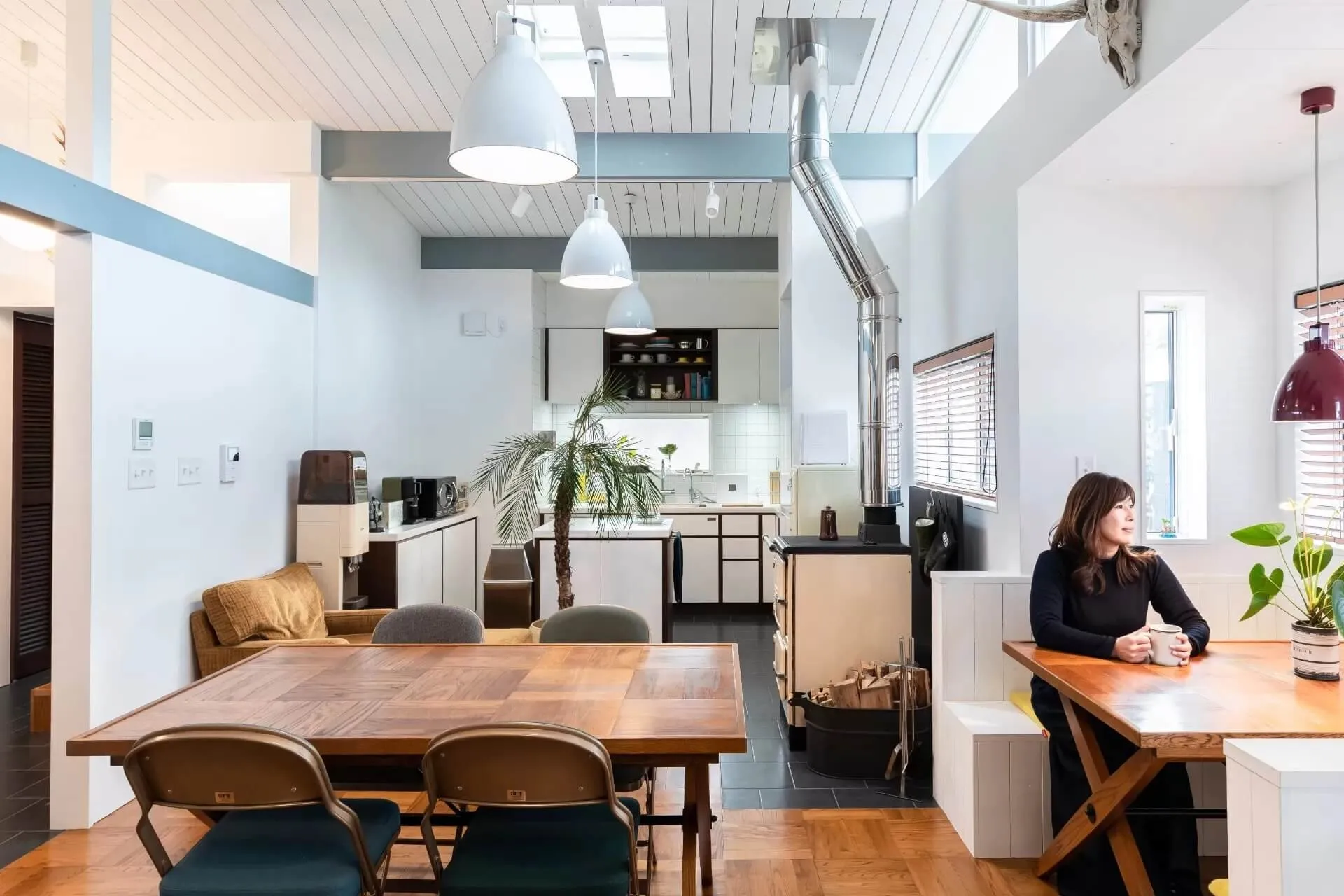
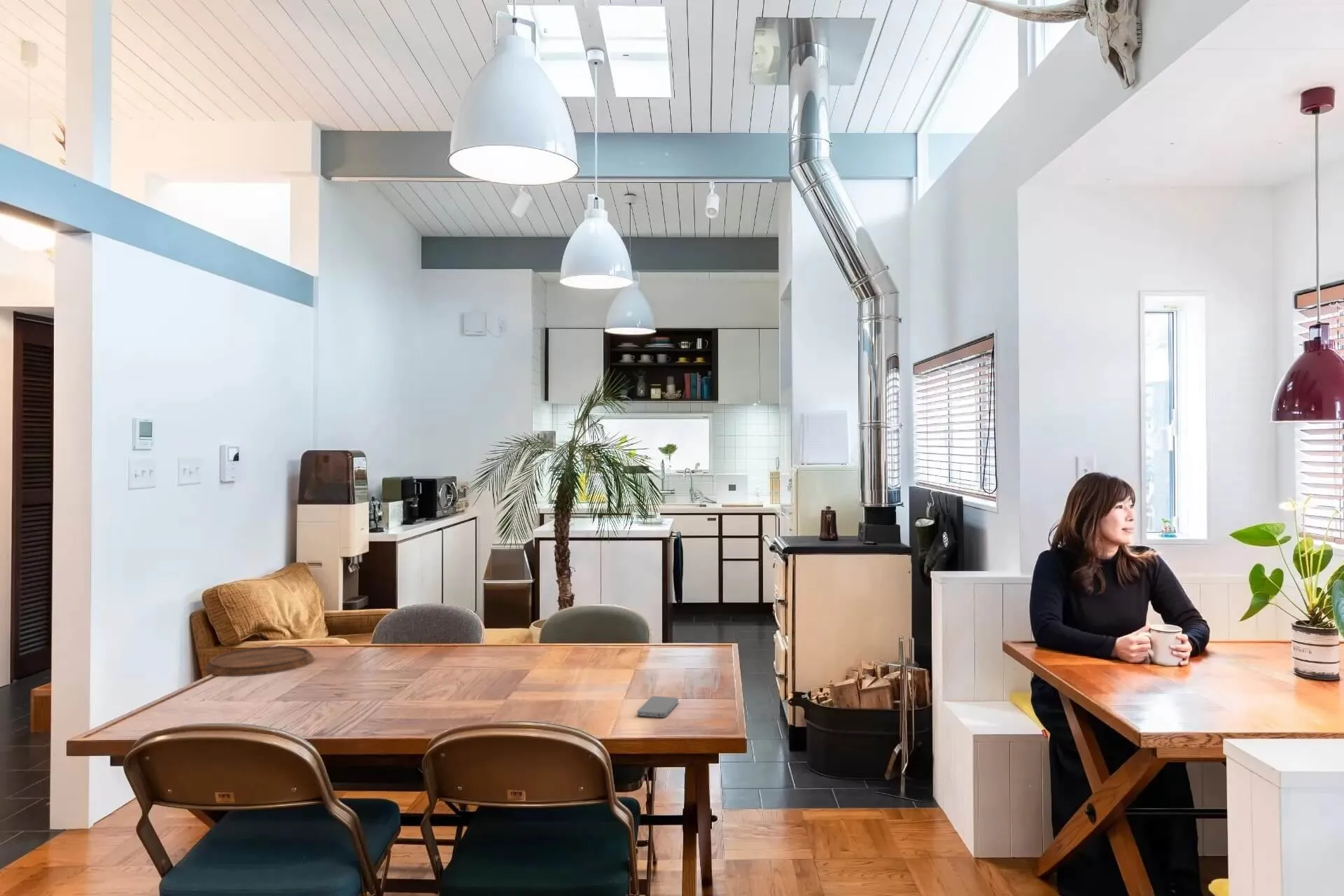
+ cutting board (260, 660)
+ smartphone (658, 706)
